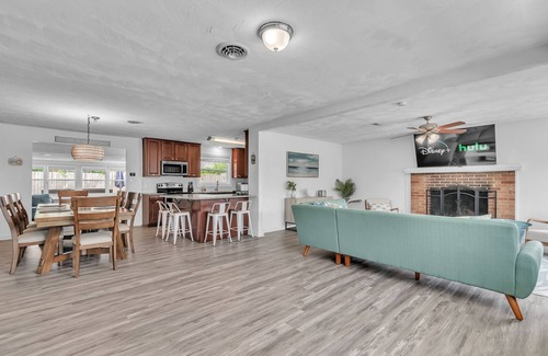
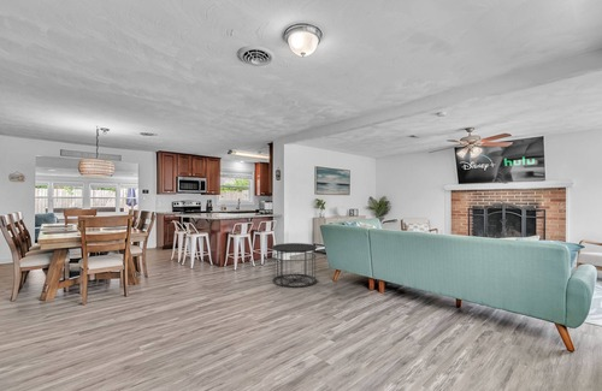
+ side table (294, 260)
